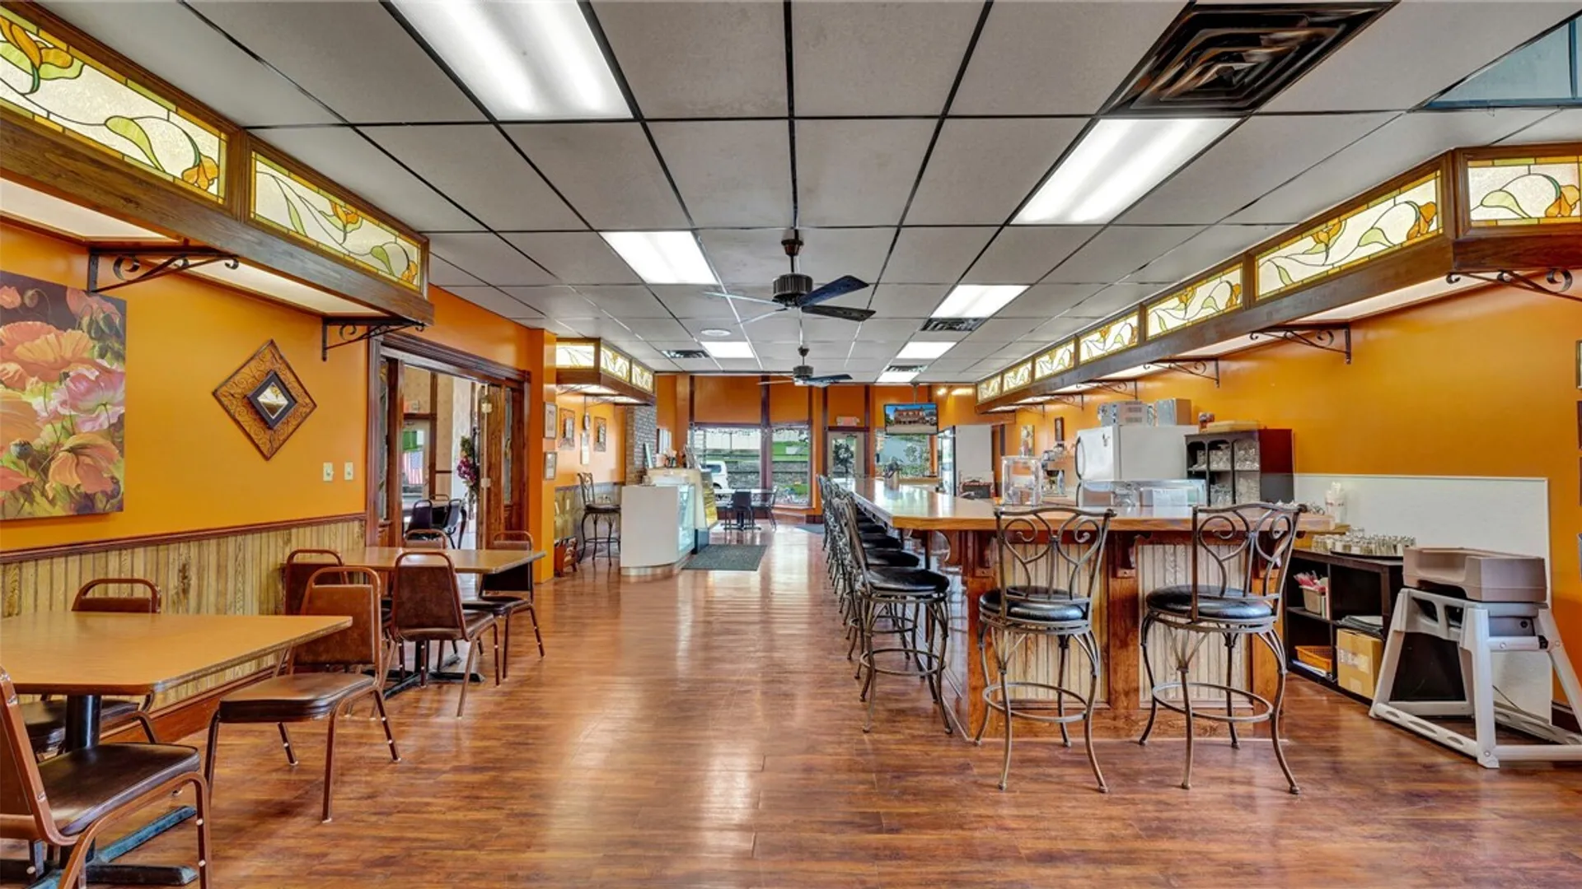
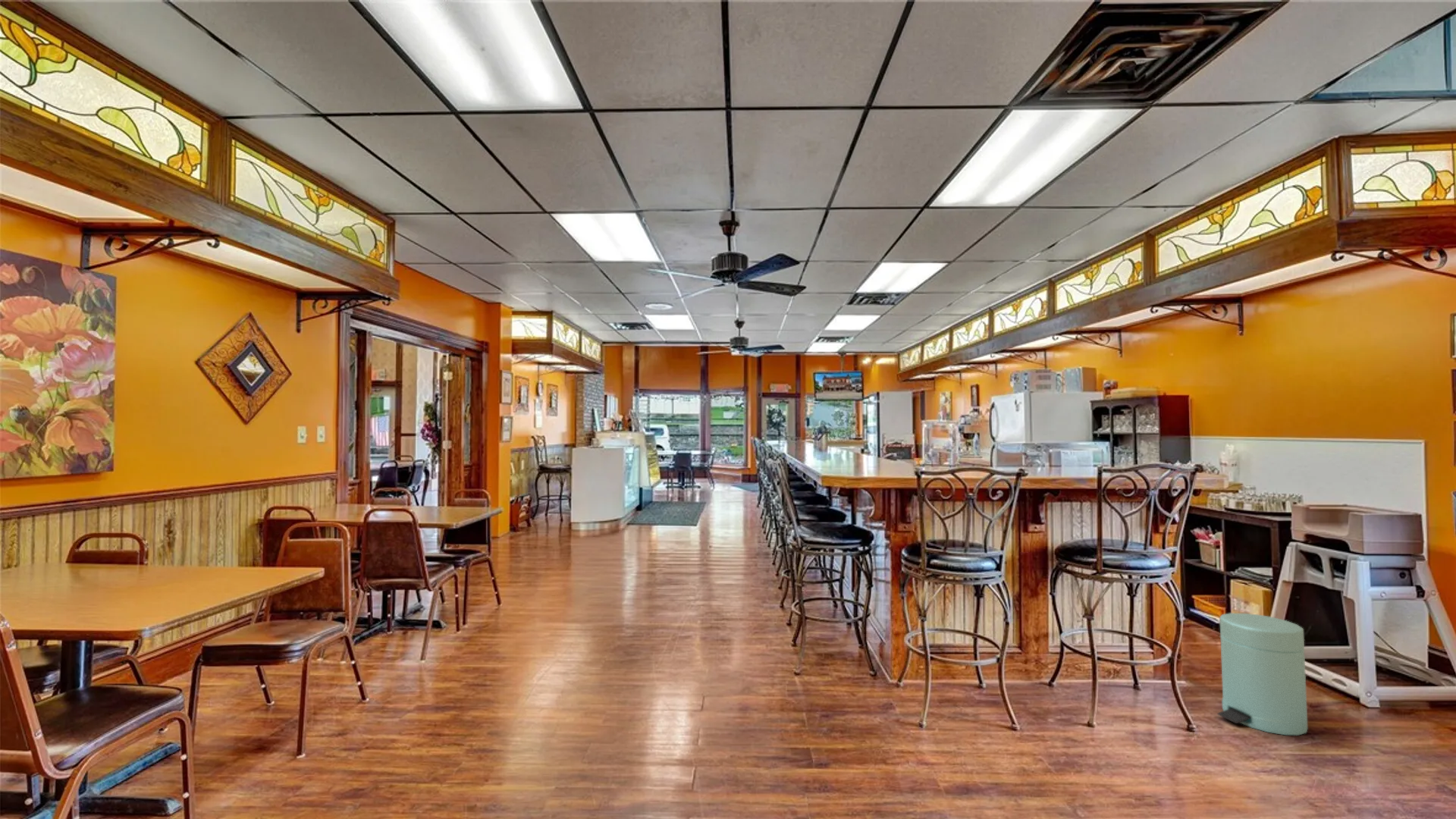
+ trash can (1257, 670)
